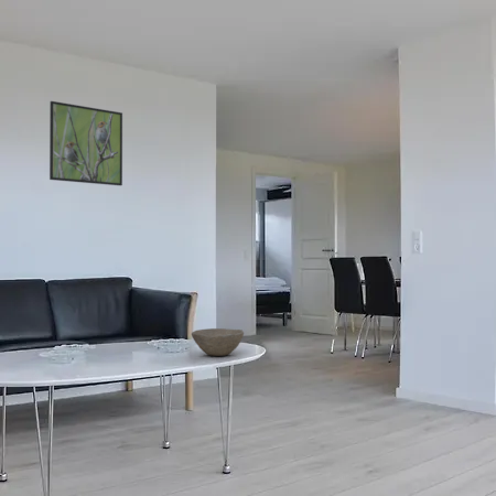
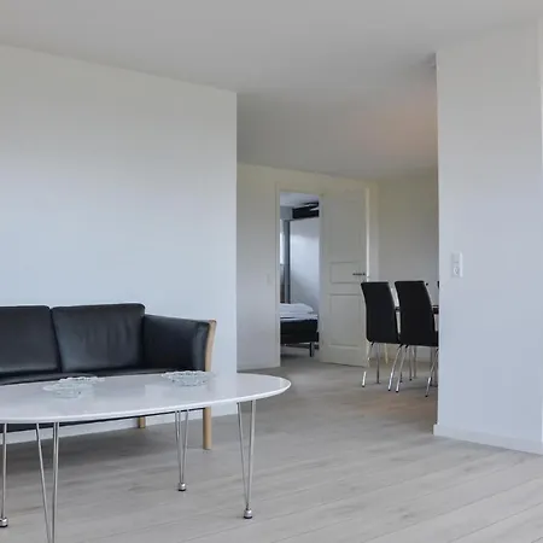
- bowl (217, 343)
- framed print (87, 144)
